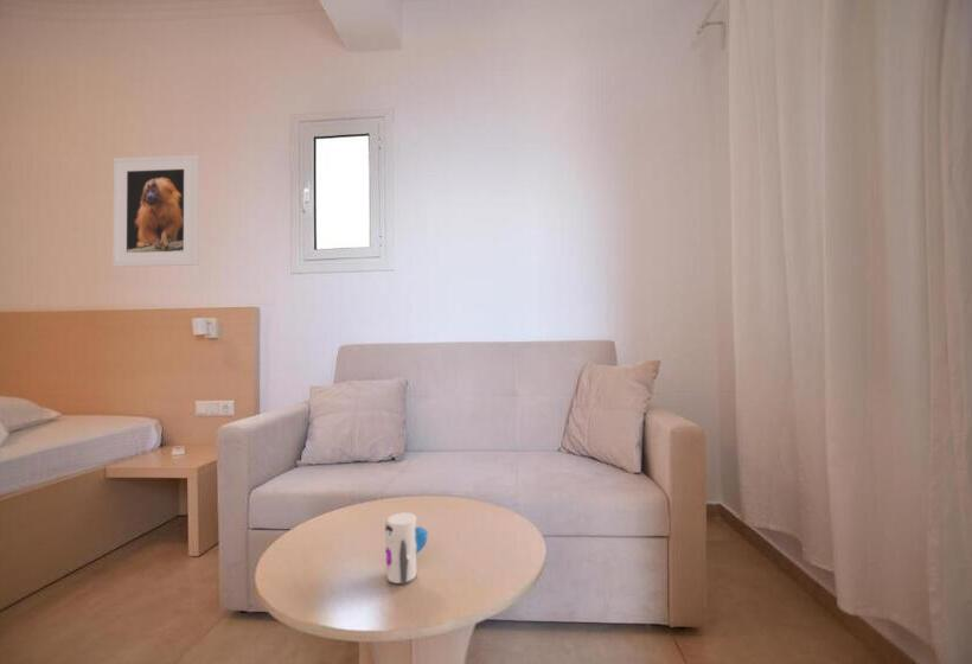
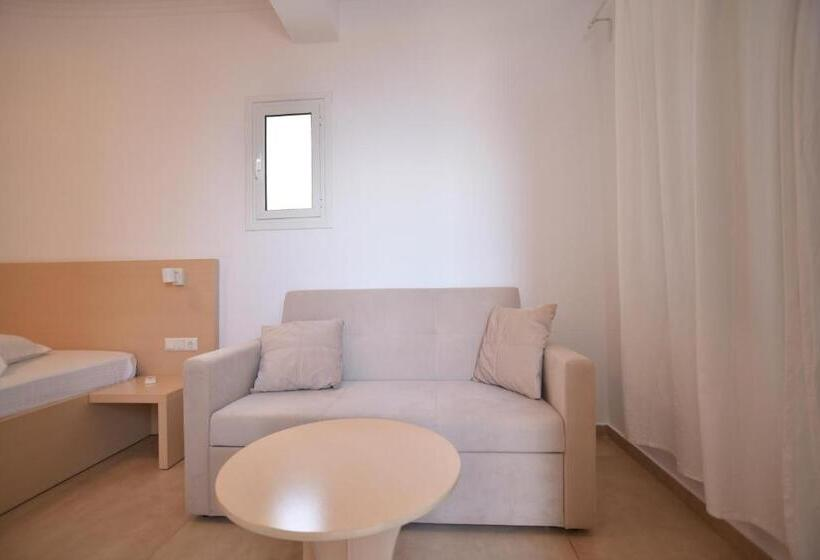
- toy (407, 547)
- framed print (155, 211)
